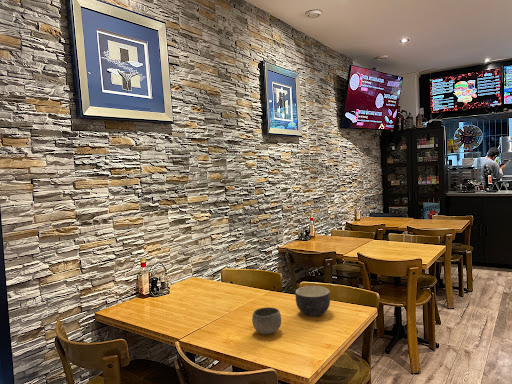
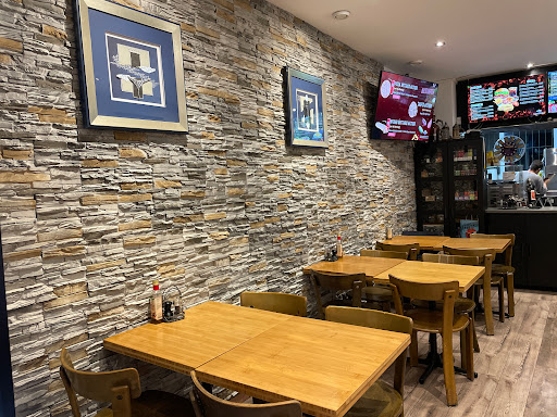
- bowl (266, 321)
- bowl (312, 301)
